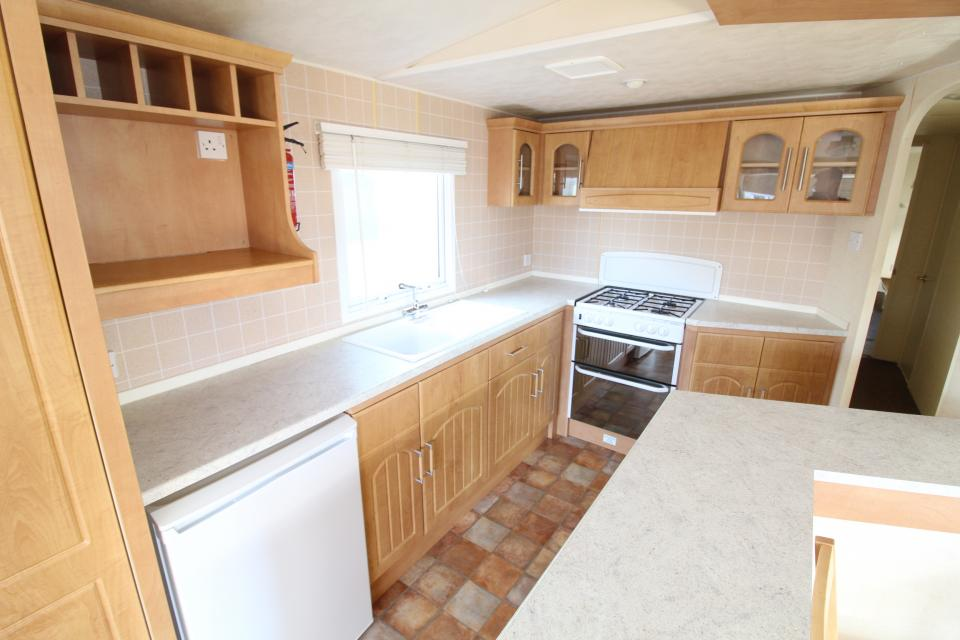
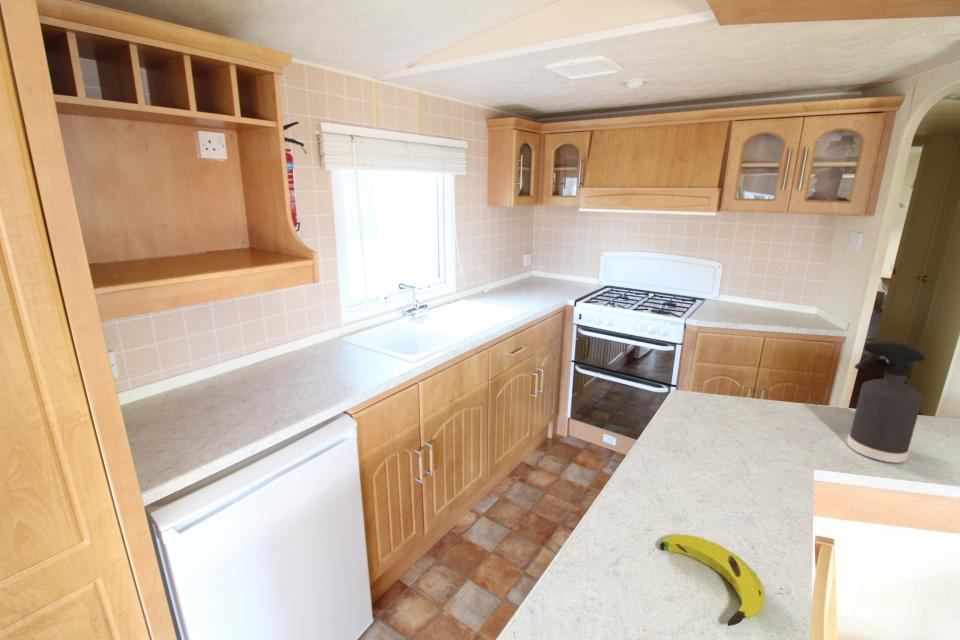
+ banana (708, 565)
+ spray bottle (884, 397)
